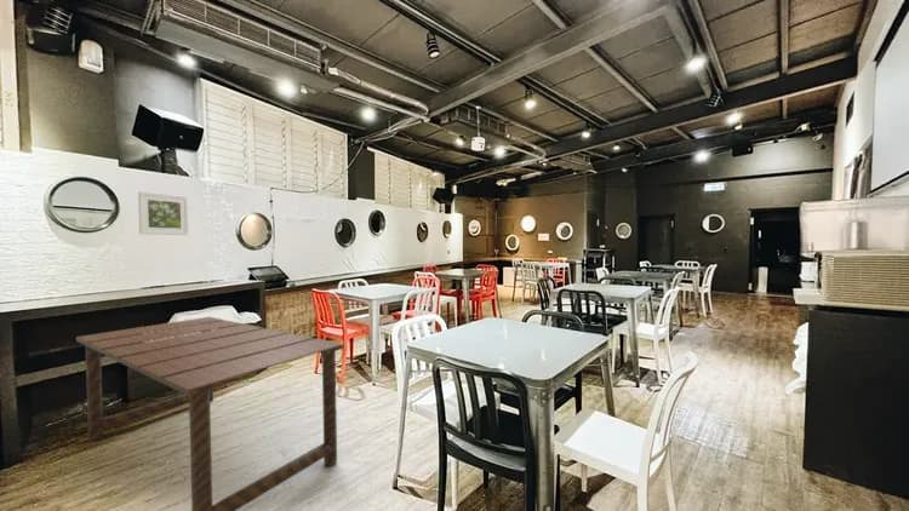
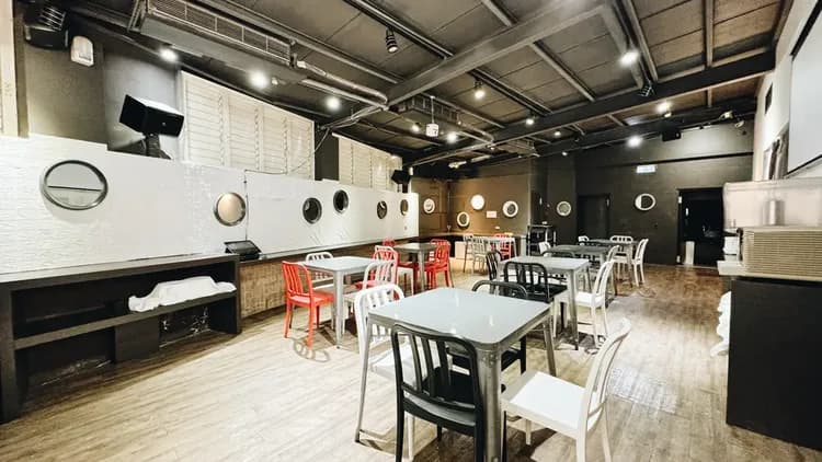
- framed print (164, 214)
- dining table (204, 395)
